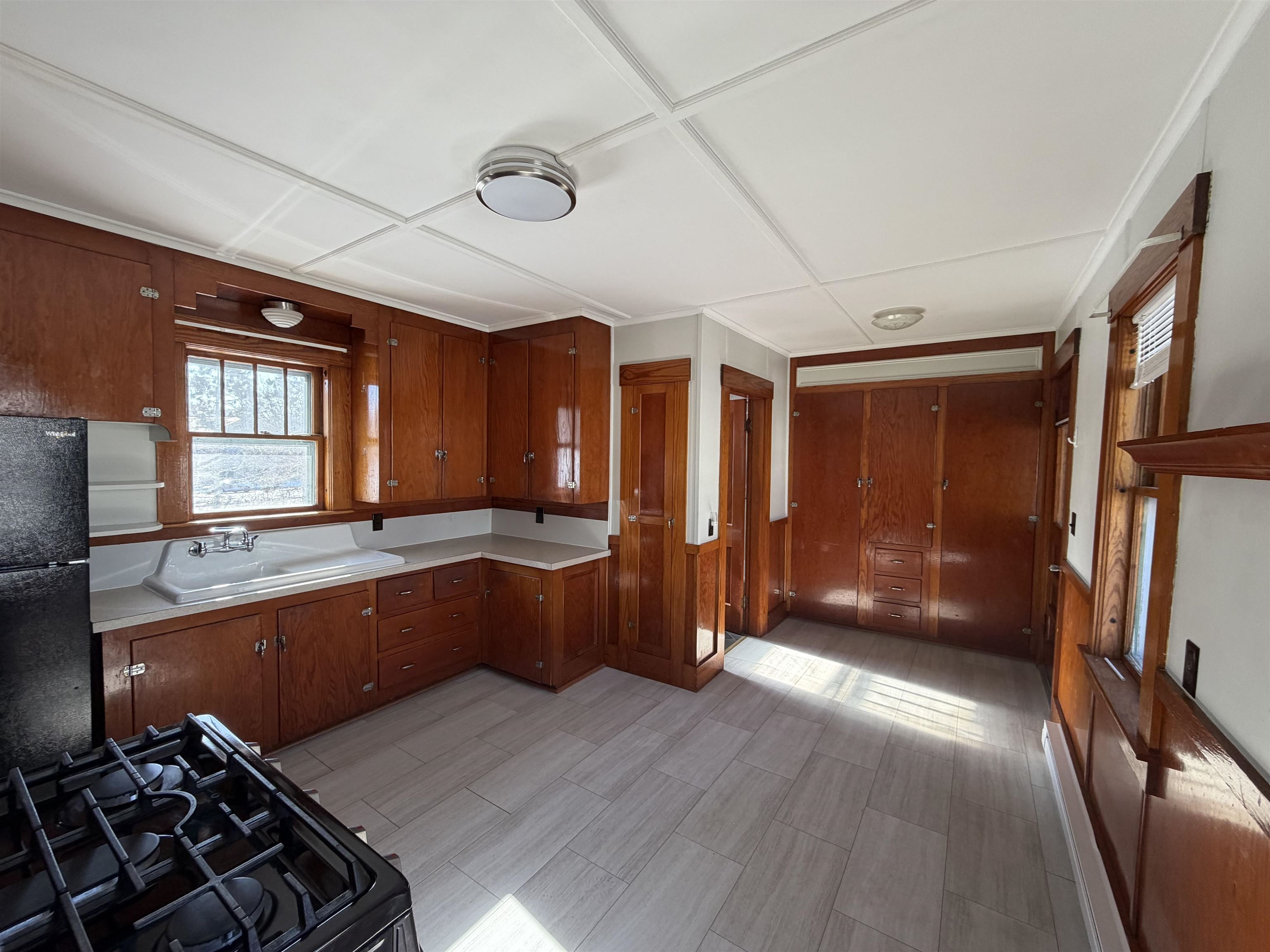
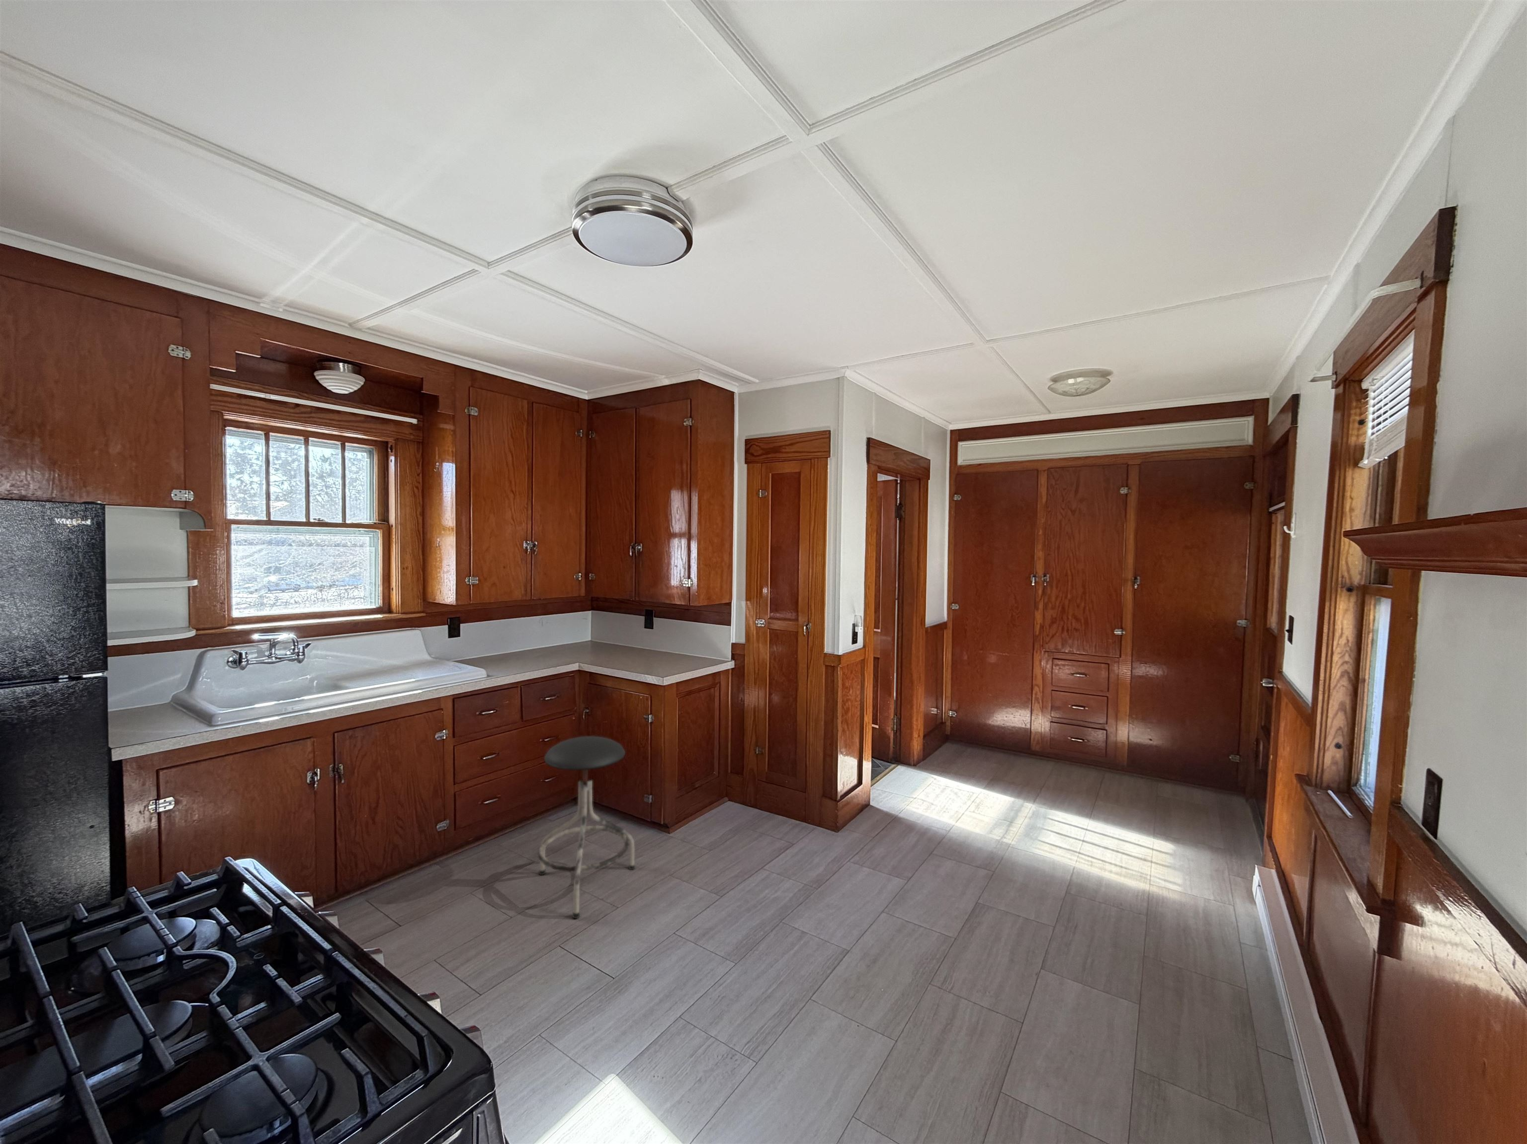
+ stool (580, 812)
